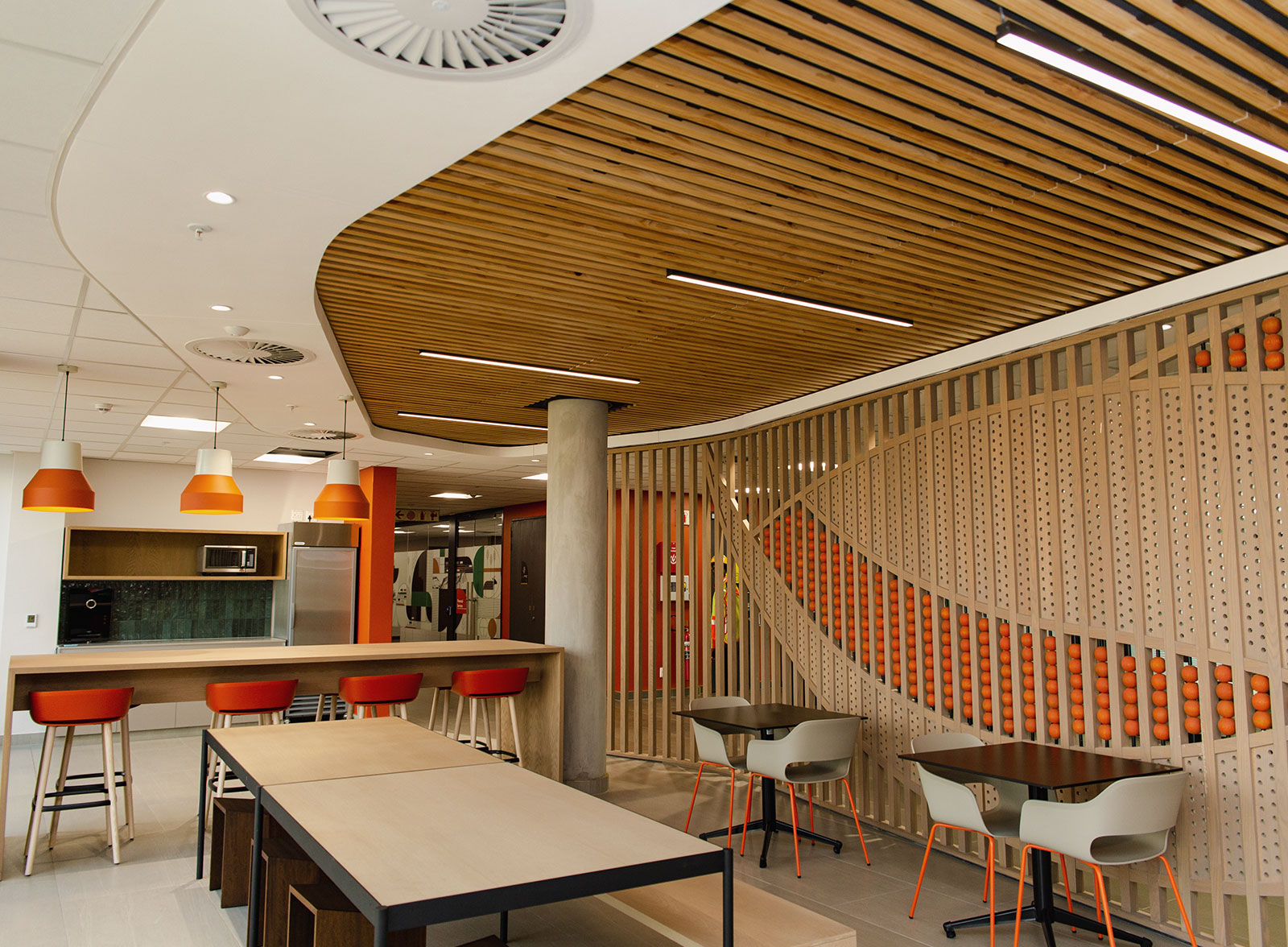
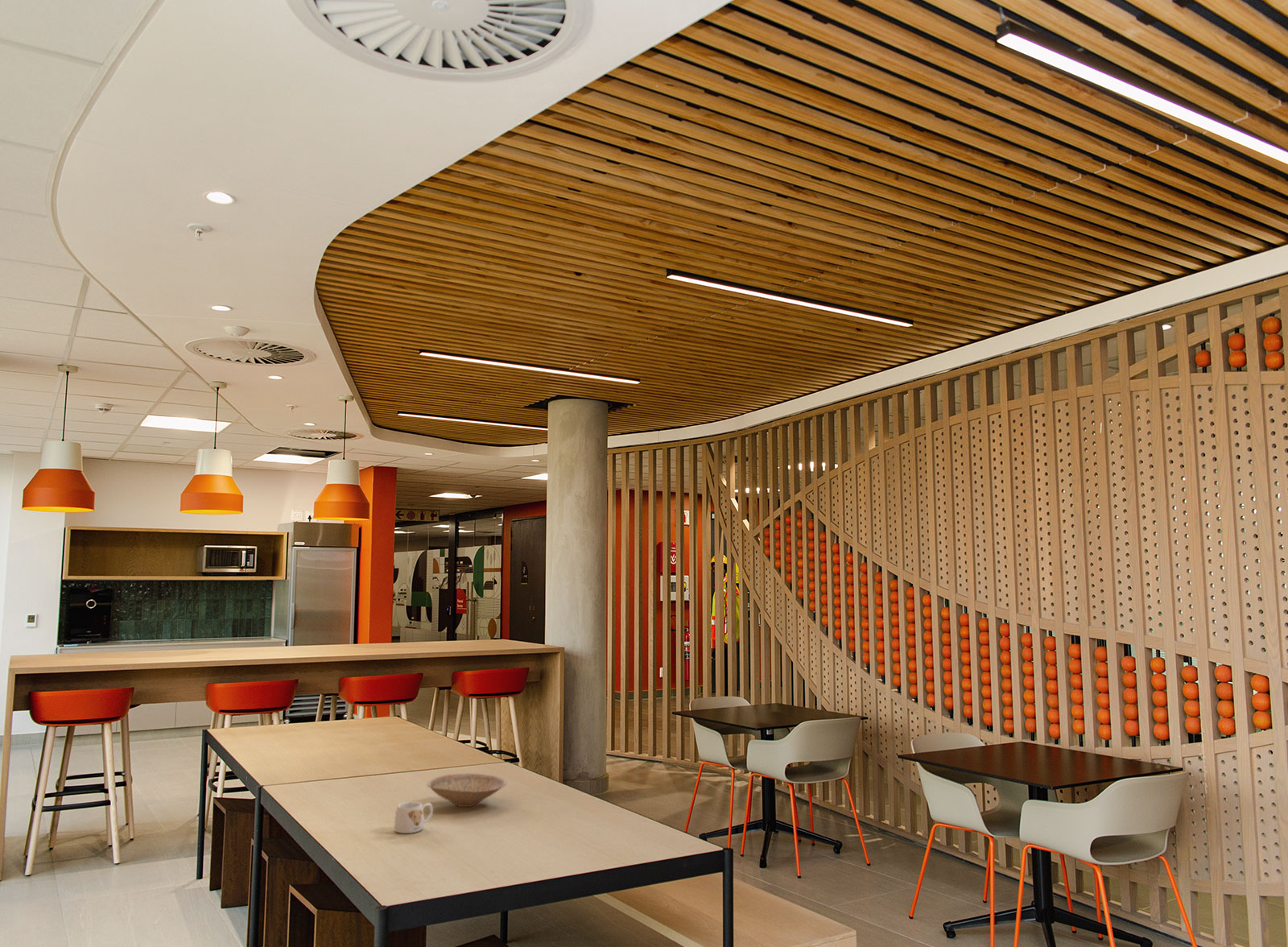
+ bowl (466, 792)
+ mug (414, 816)
